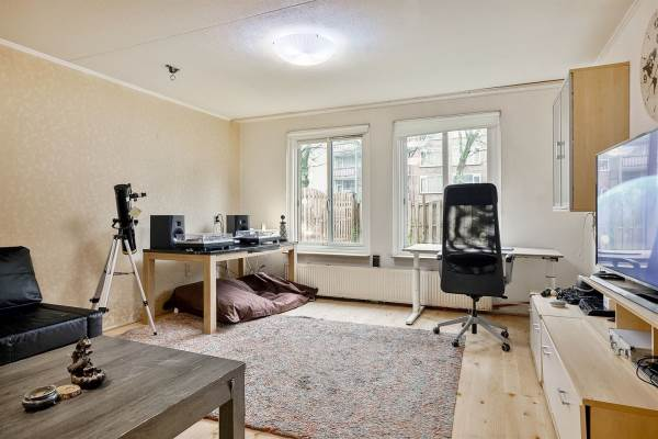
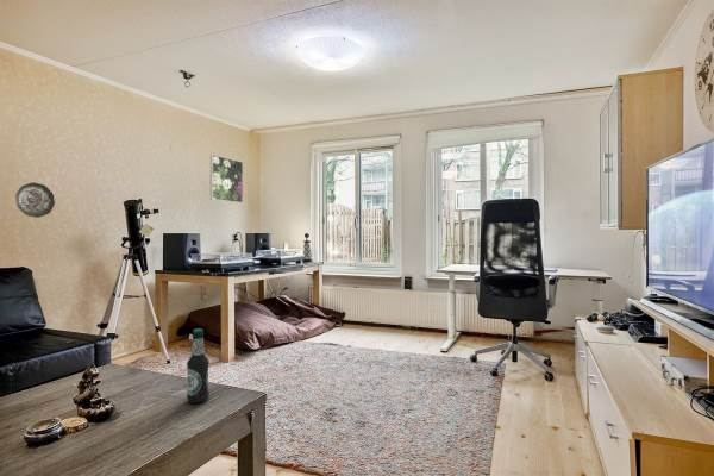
+ decorative plate (35, 200)
+ bottle (198, 364)
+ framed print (227, 180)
